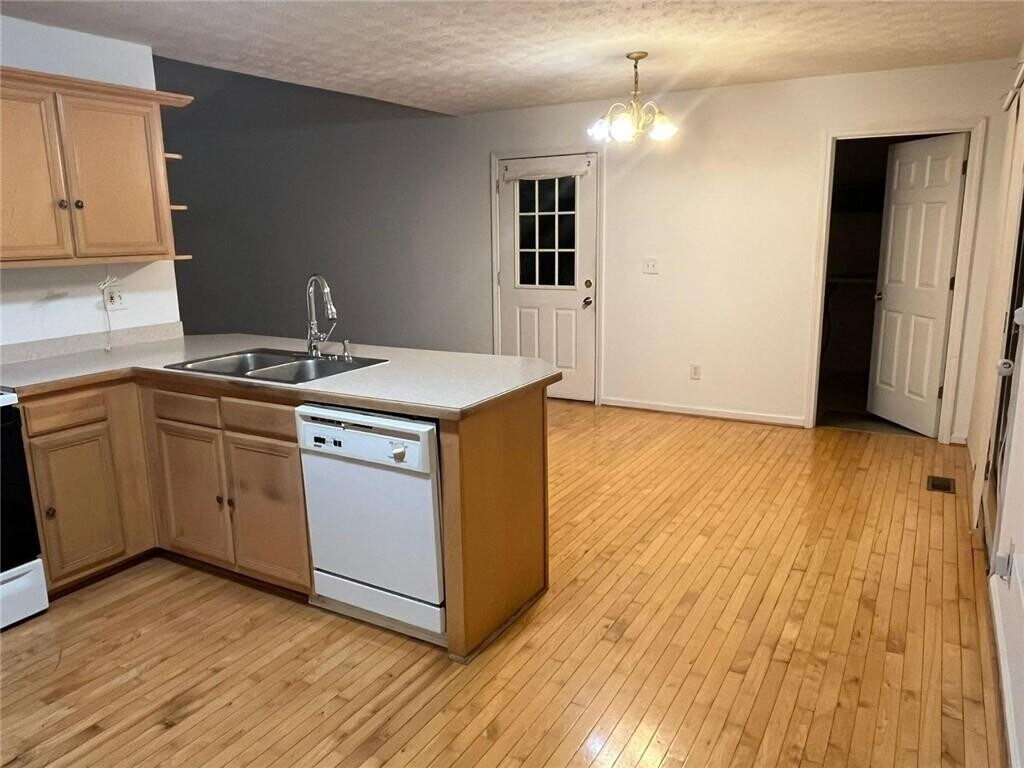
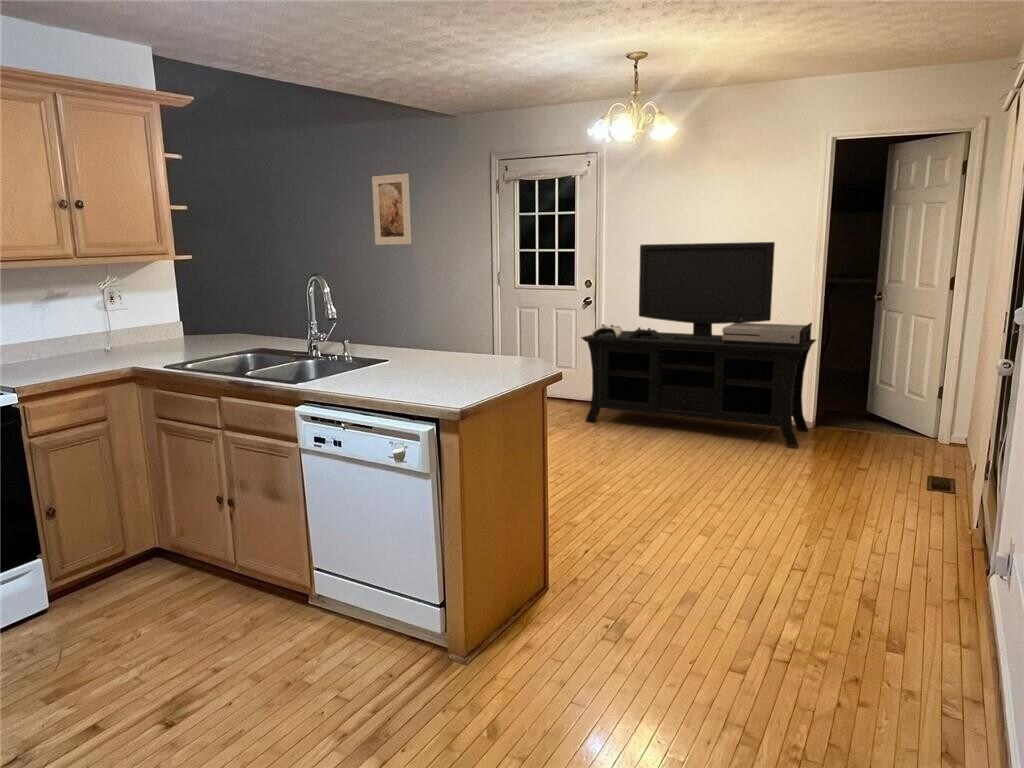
+ media console (695, 337)
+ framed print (391, 210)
